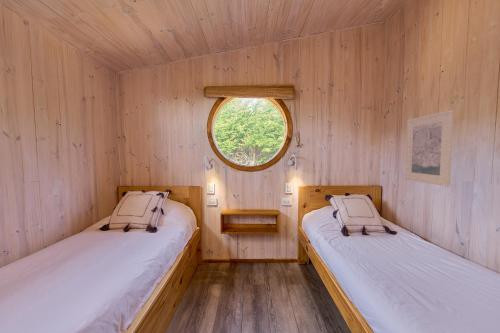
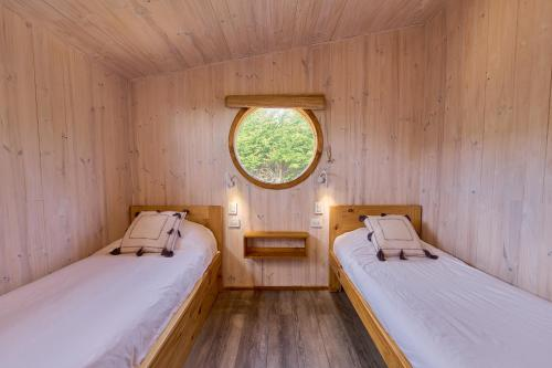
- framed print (426, 149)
